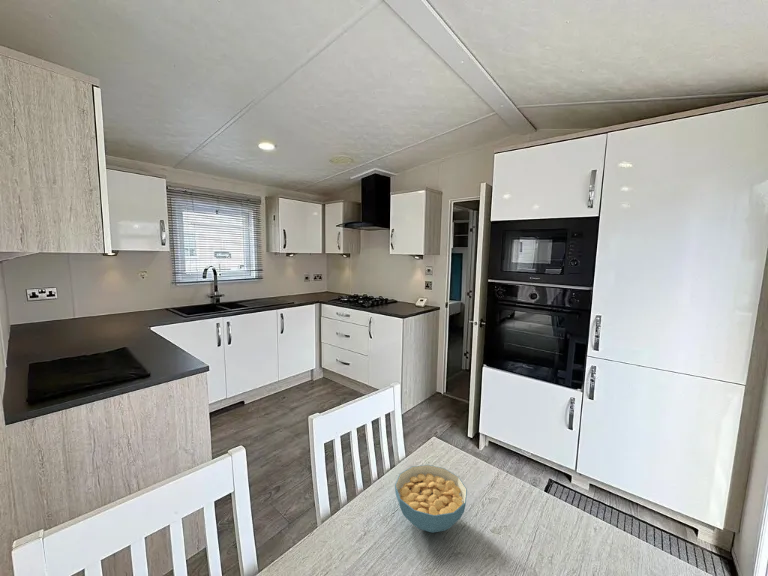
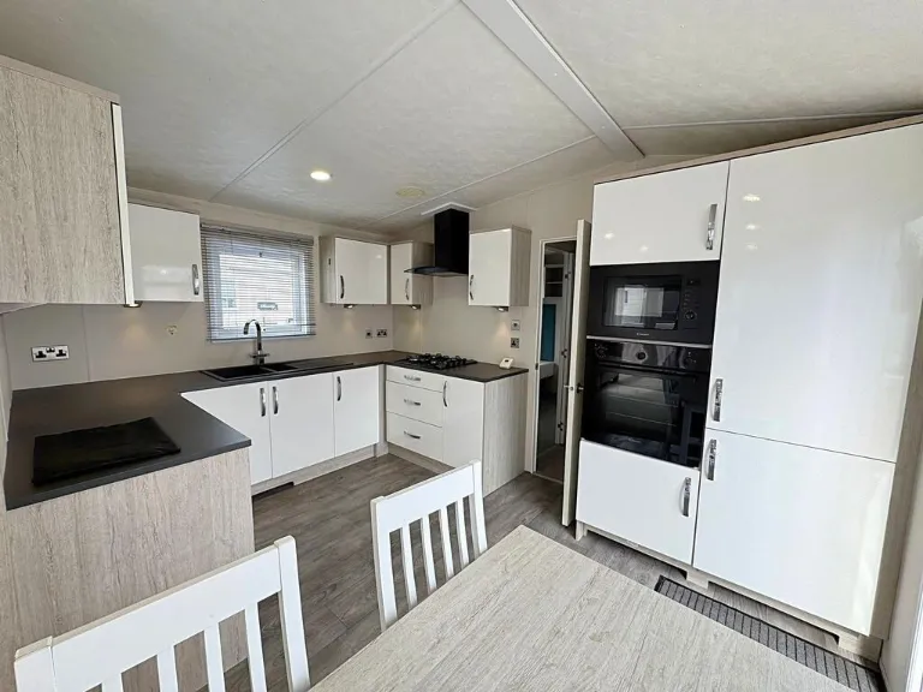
- cereal bowl (430, 503)
